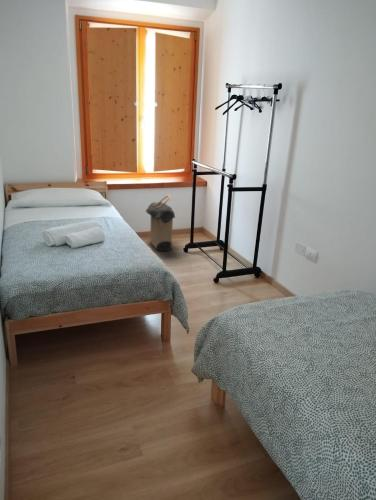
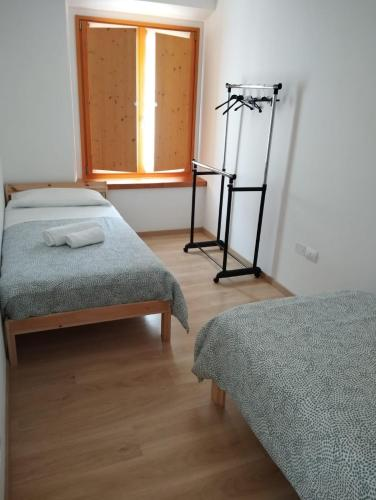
- laundry hamper (160, 220)
